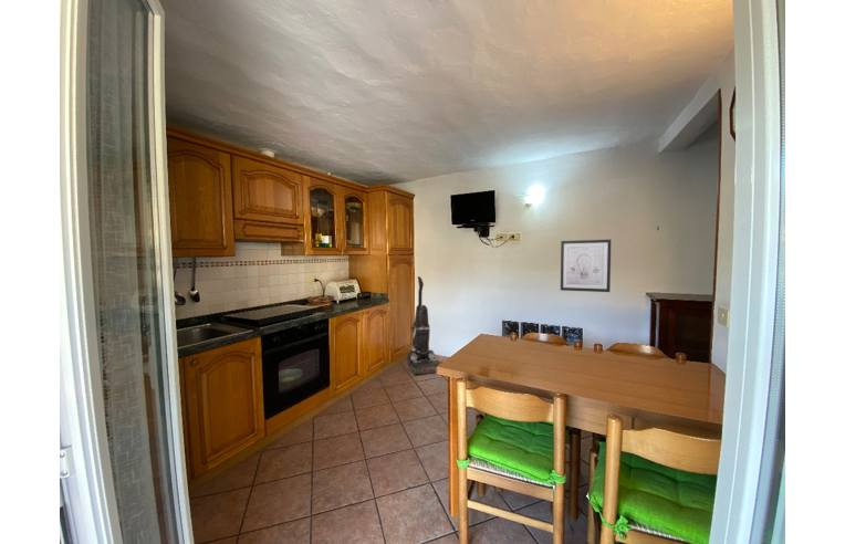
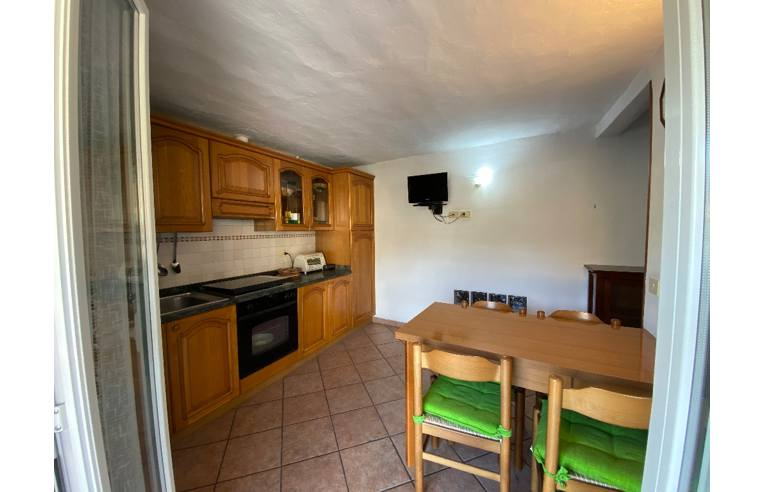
- vacuum cleaner (422, 322)
- wall art (584, 265)
